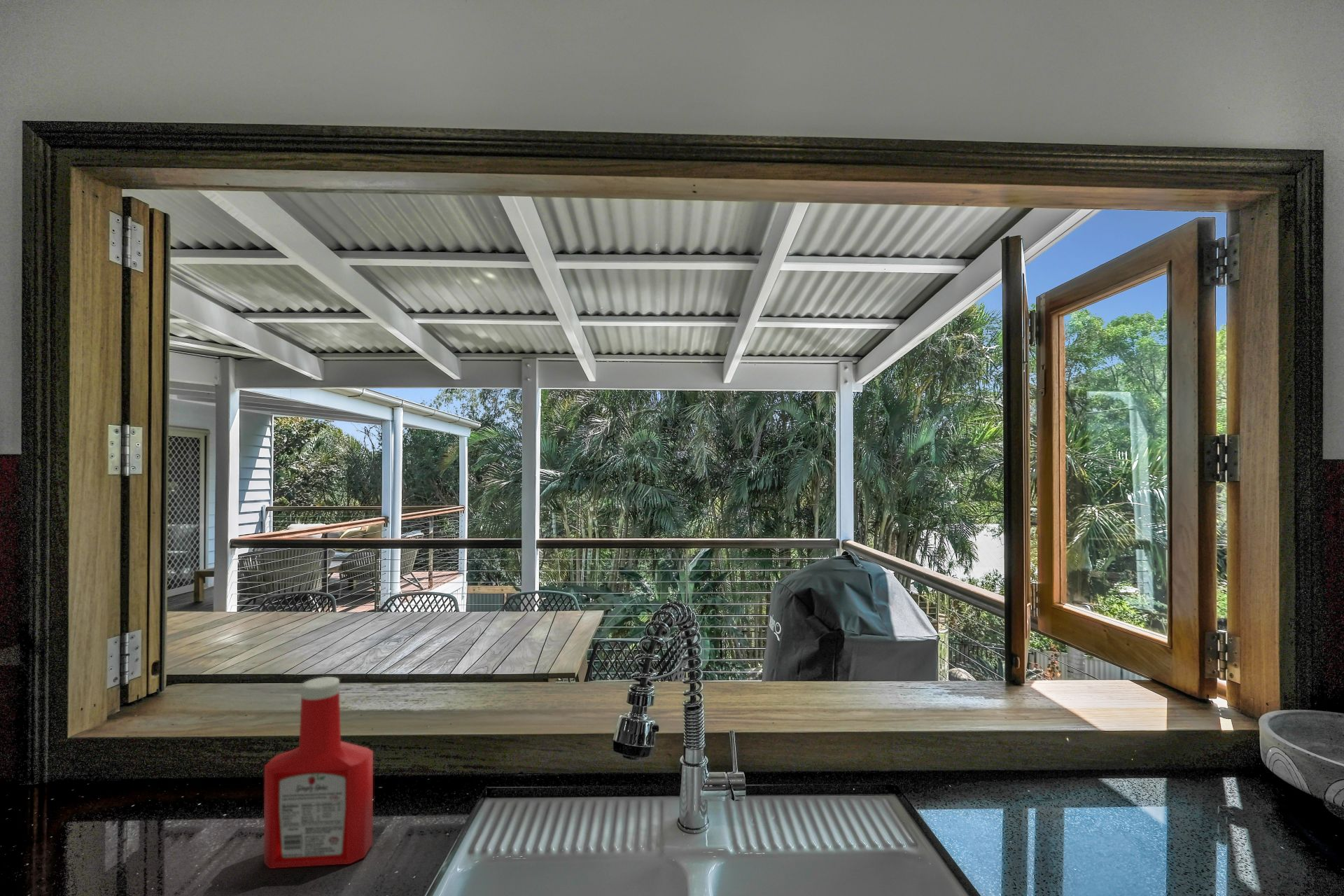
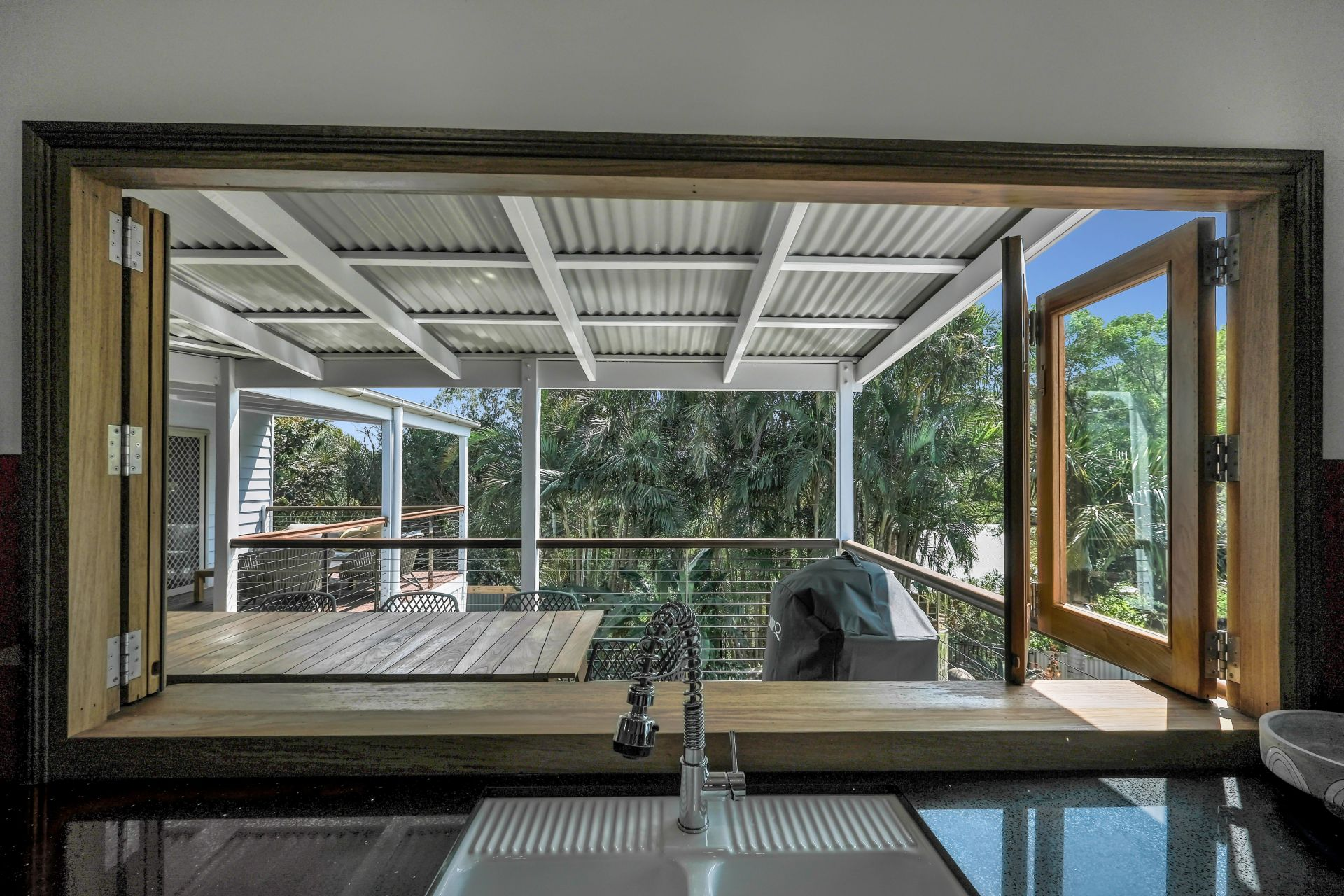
- soap bottle (320, 767)
